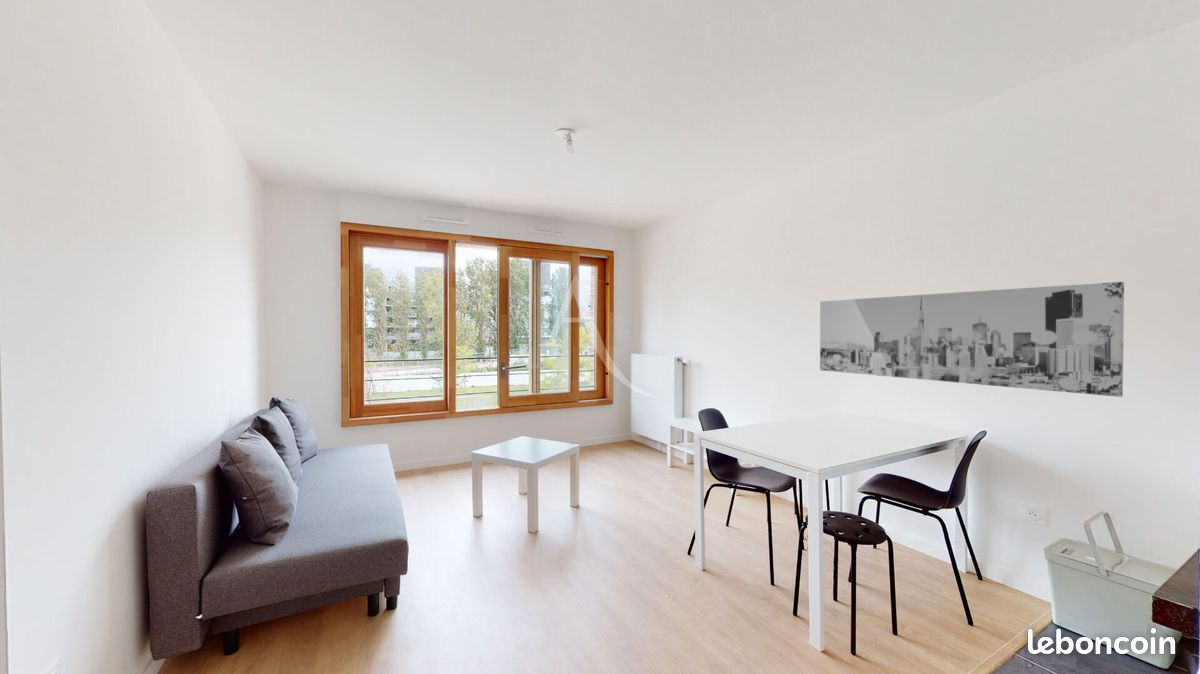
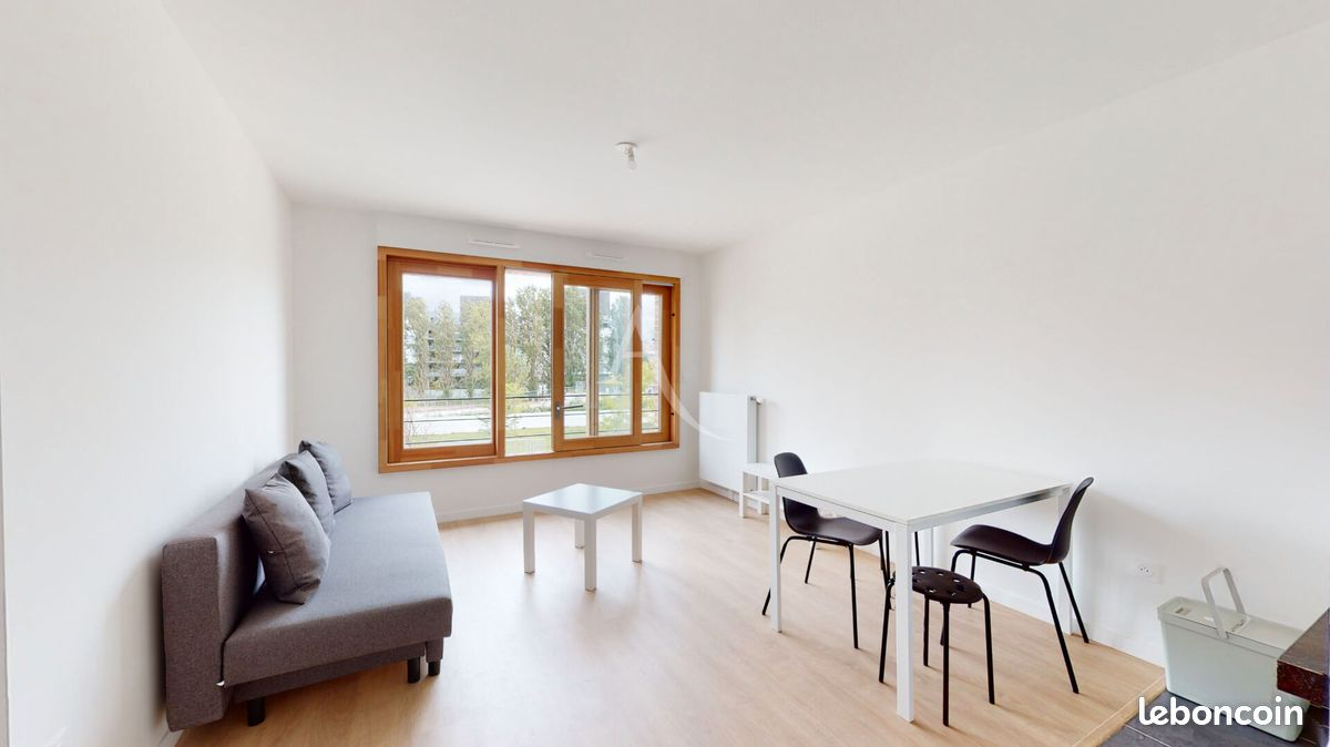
- wall art (934, 337)
